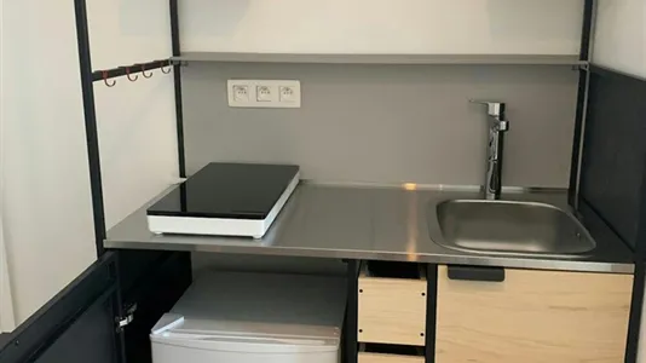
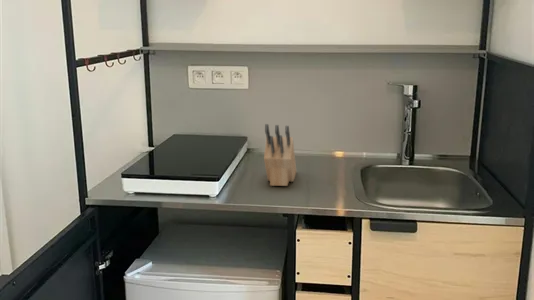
+ knife block (280, 150)
